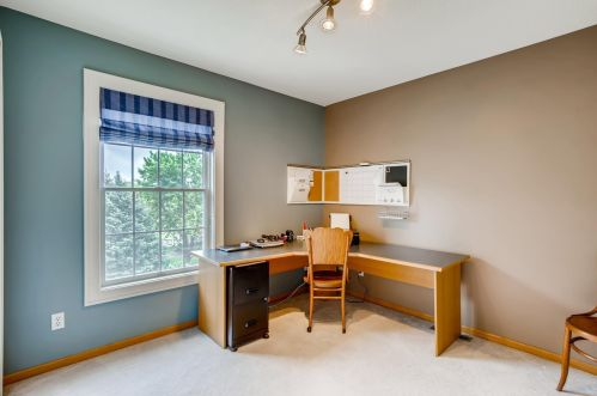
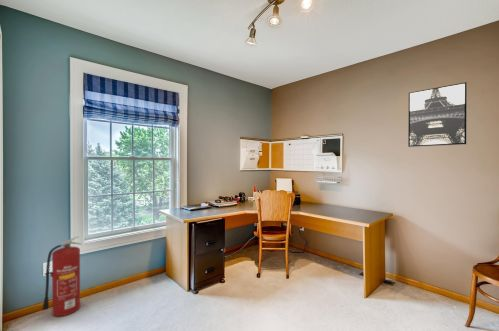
+ fire extinguisher (62, 275)
+ wall art (435, 116)
